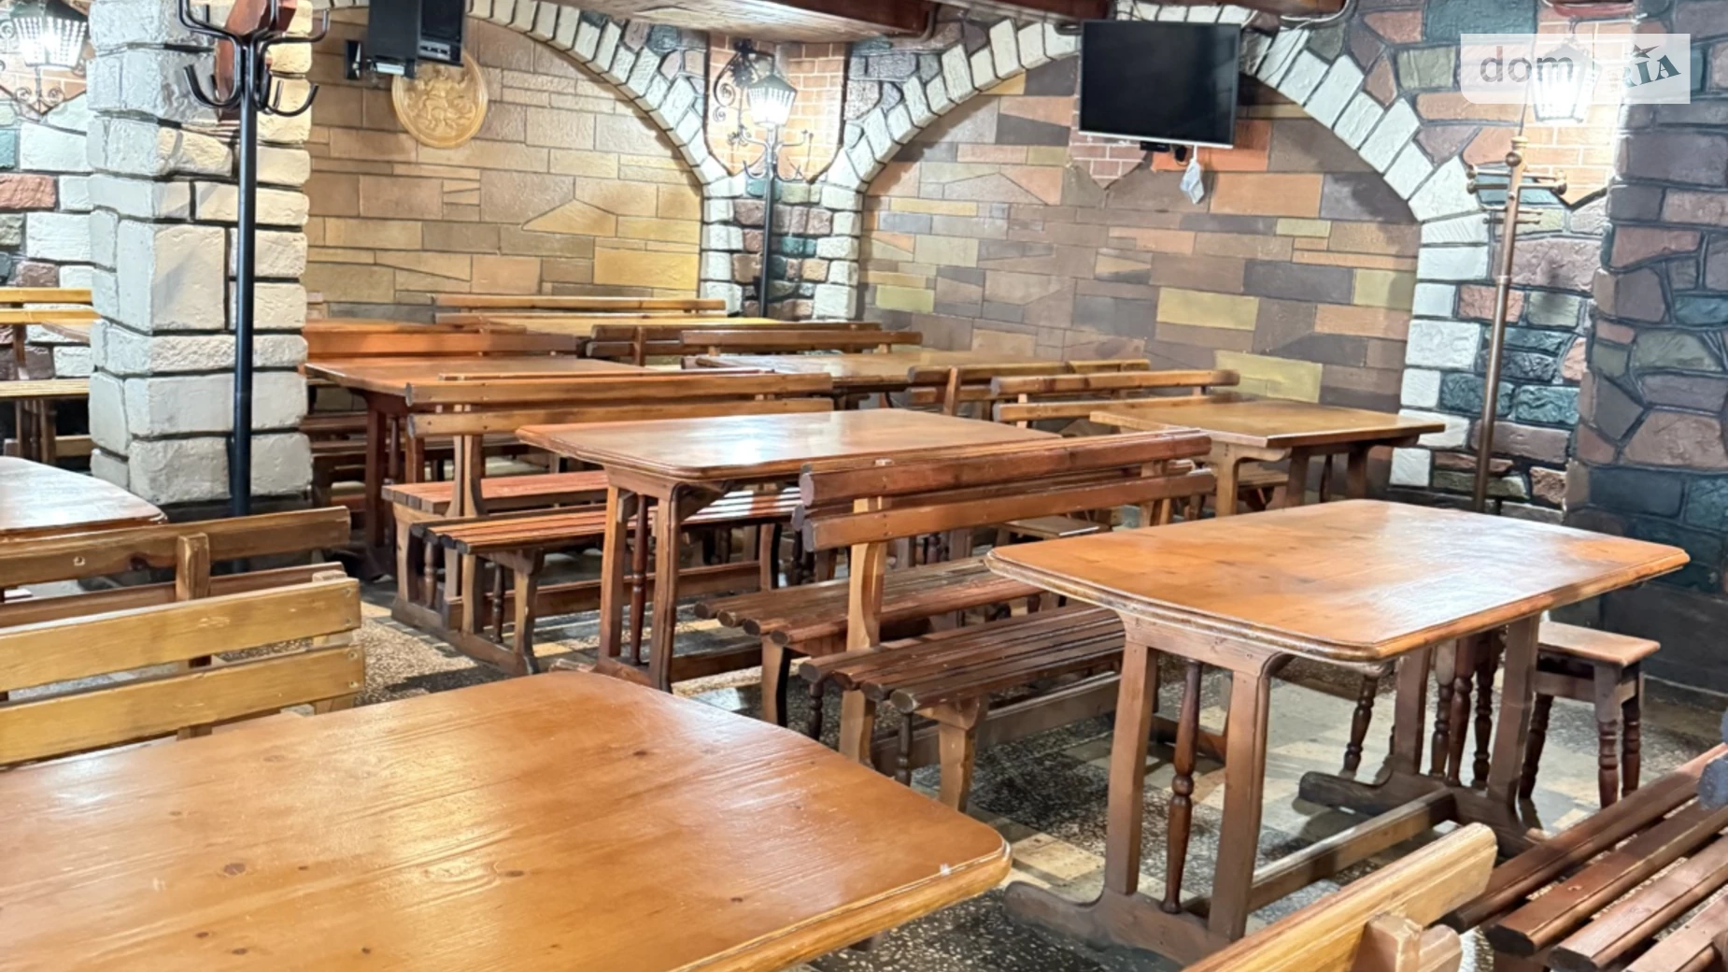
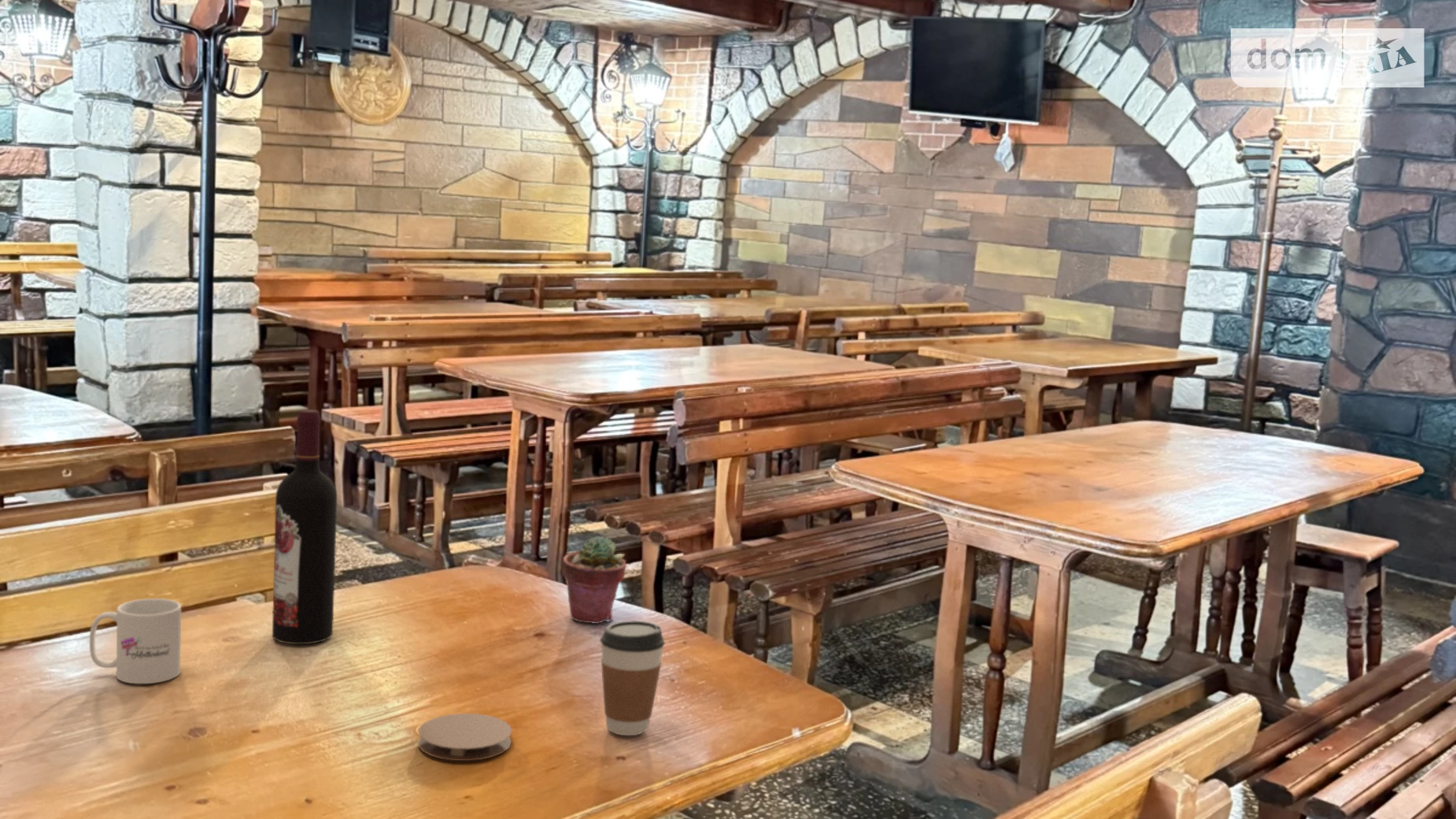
+ coaster (465, 736)
+ coffee cup (630, 678)
+ potted succulent (593, 576)
+ wine bottle (305, 524)
+ mug (135, 640)
